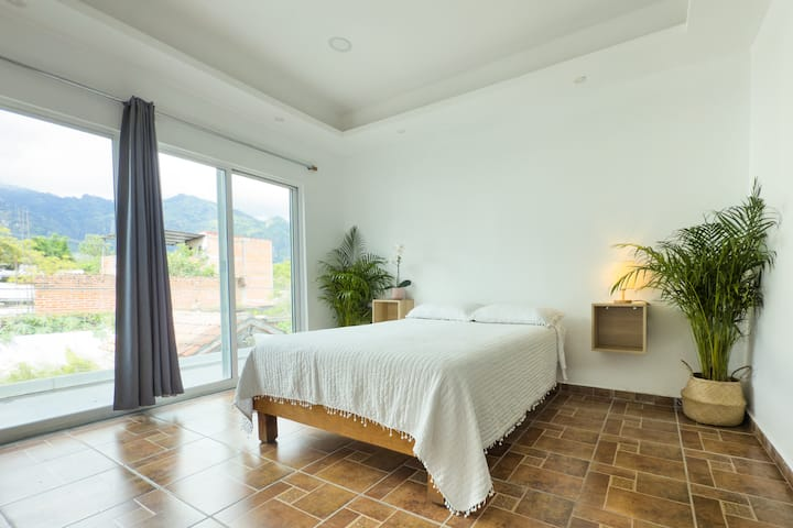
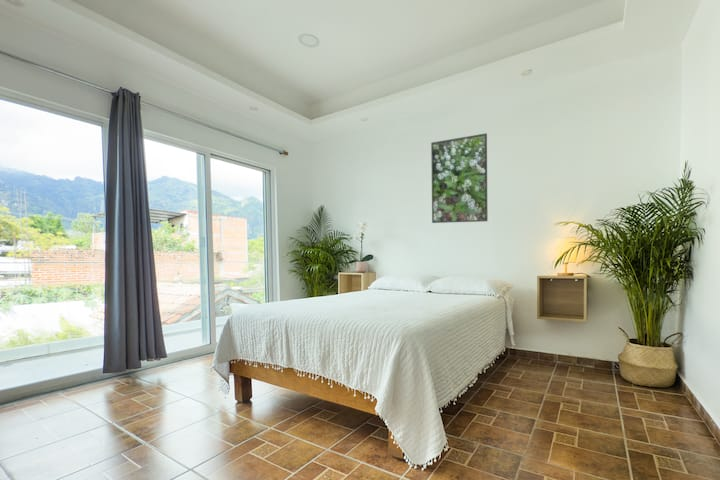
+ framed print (458, 180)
